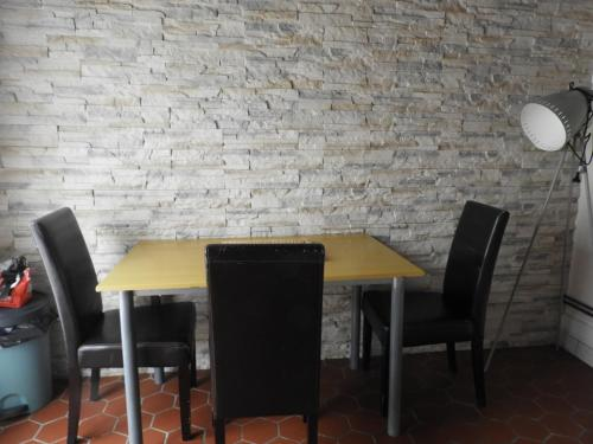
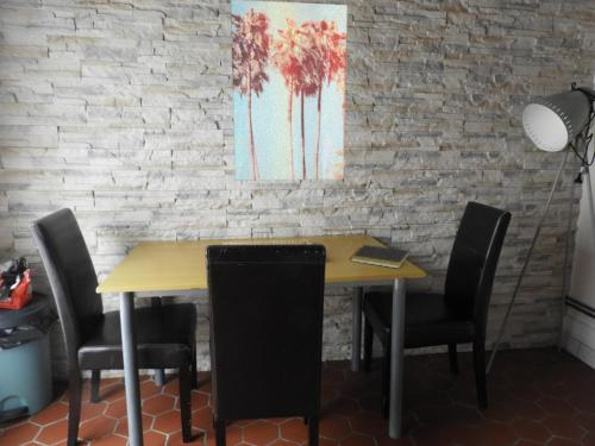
+ wall art (289, 94)
+ notepad (380, 256)
